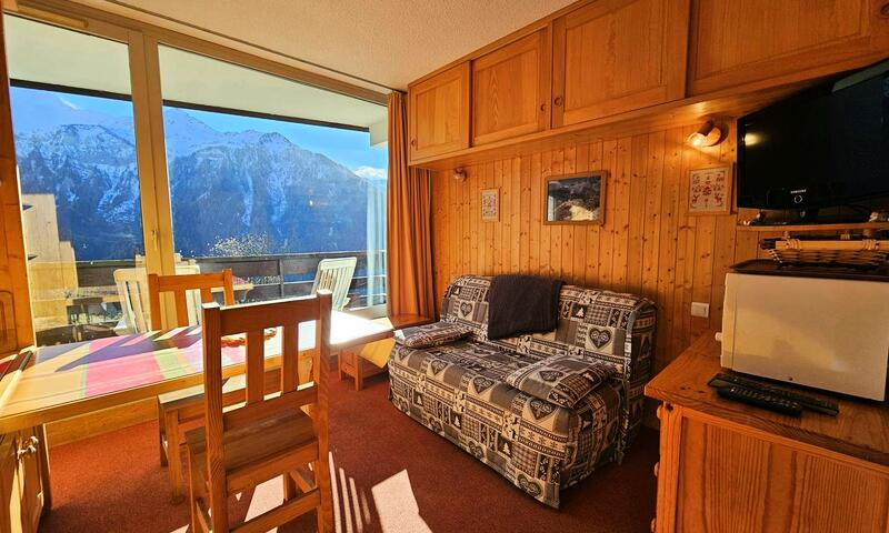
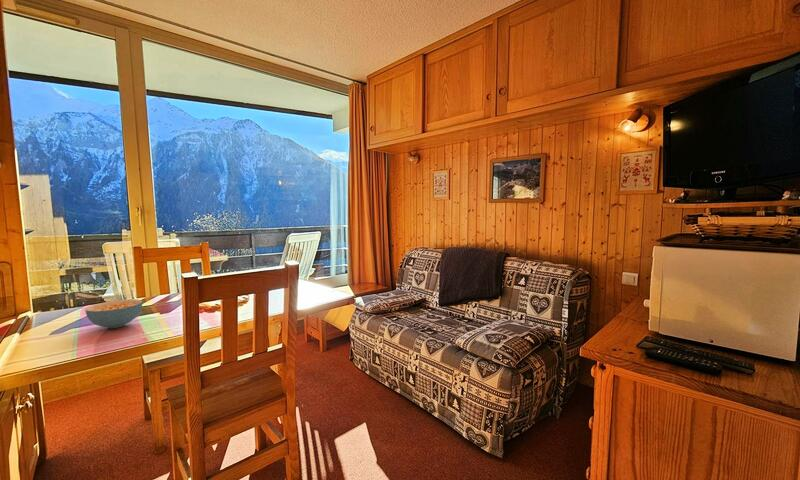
+ cereal bowl (115, 315)
